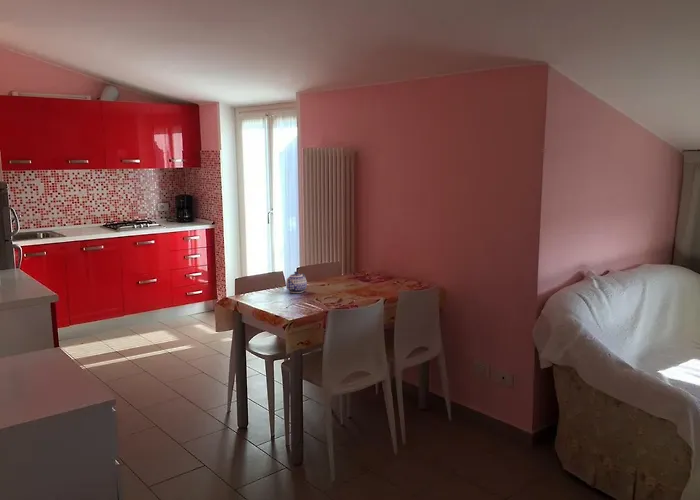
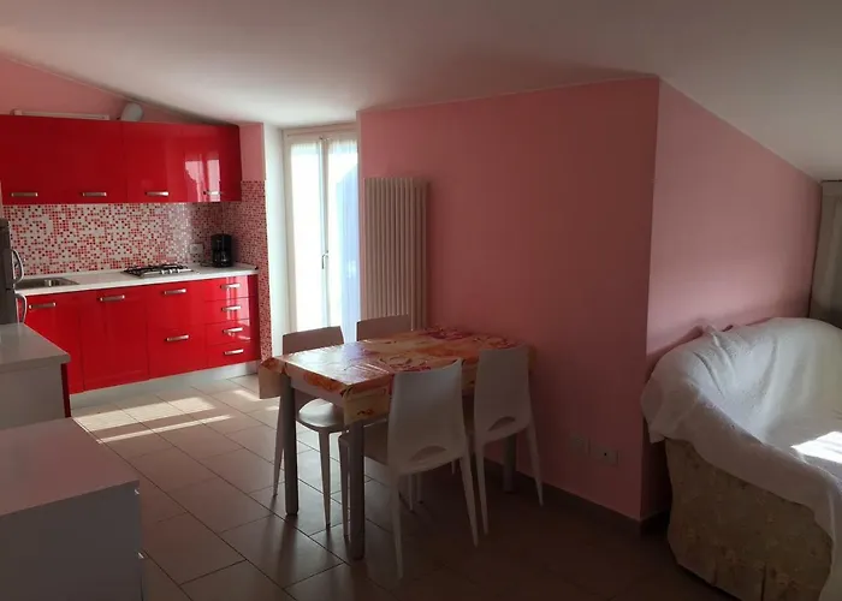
- teapot (296, 281)
